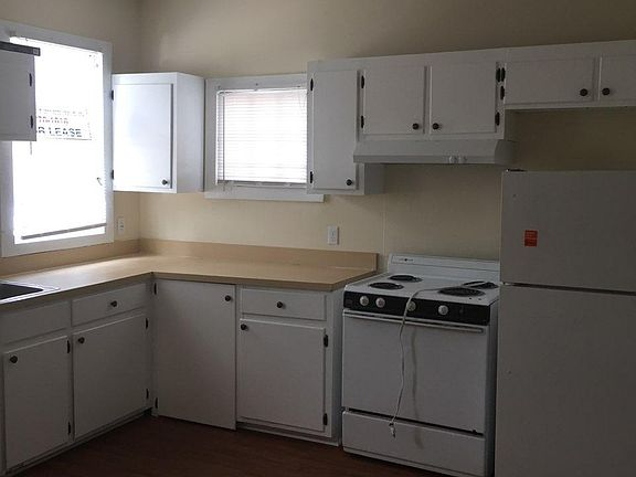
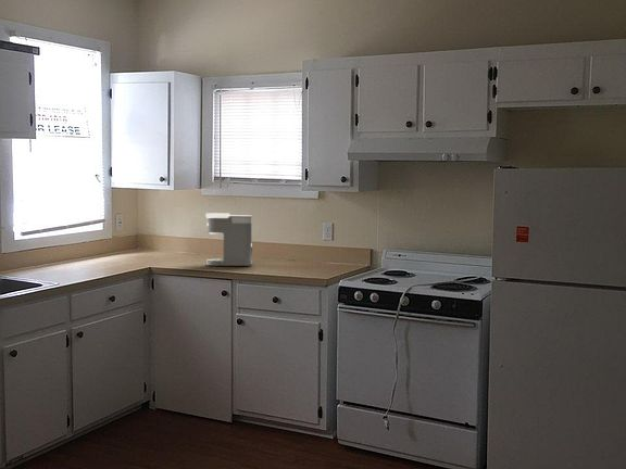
+ coffee maker (228, 239)
